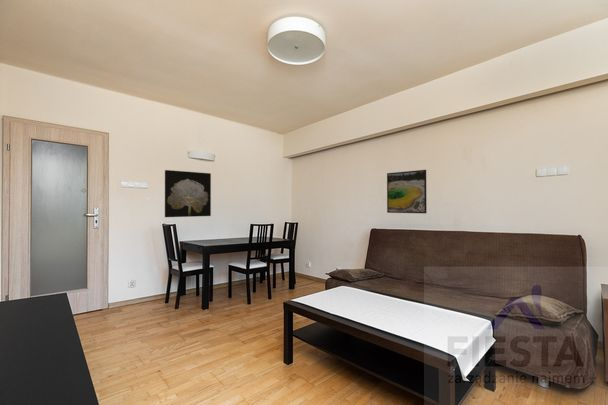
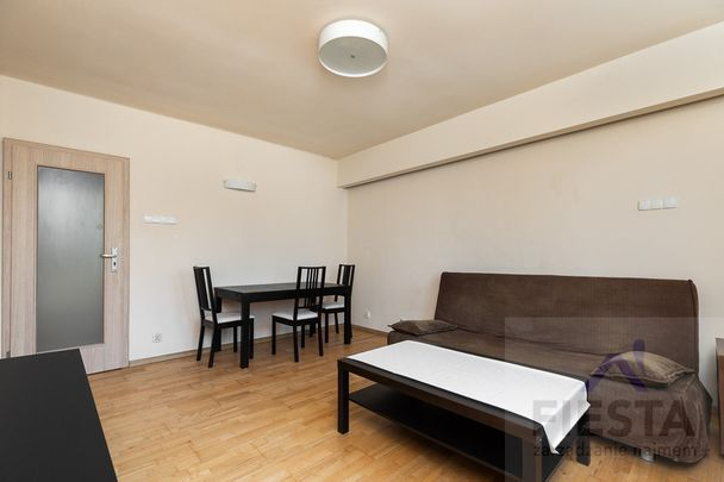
- wall art (188, 194)
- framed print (405, 192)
